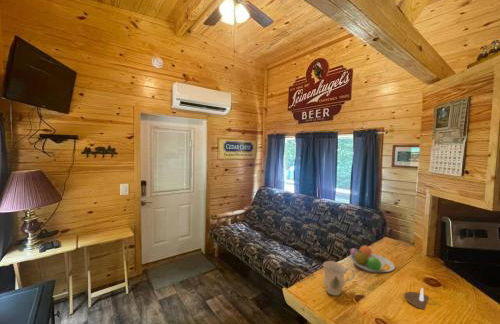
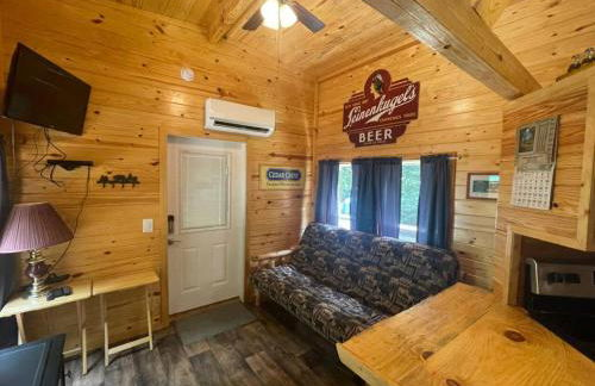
- mug (338, 279)
- candle (422, 295)
- fruit bowl (370, 257)
